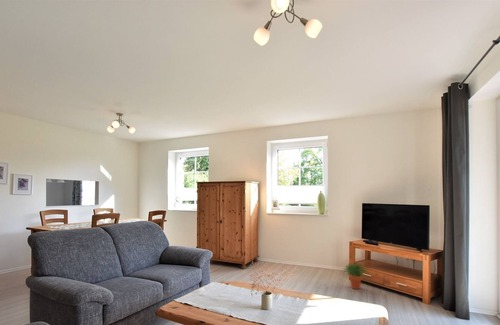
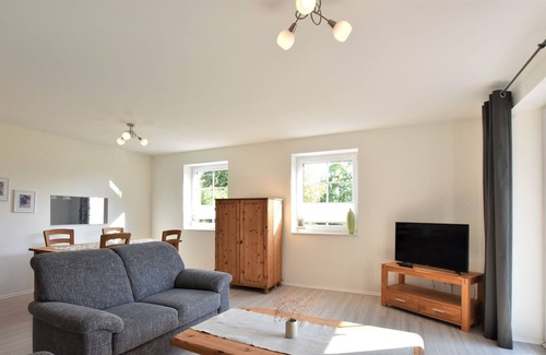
- potted plant (355, 275)
